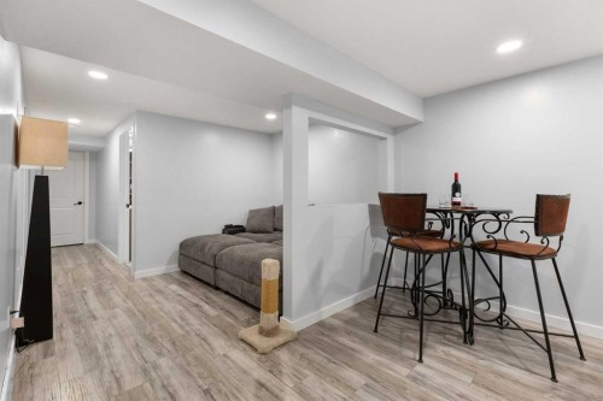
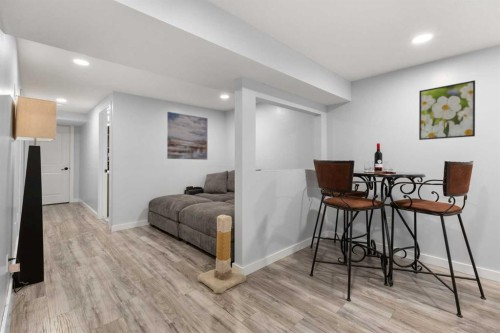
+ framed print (445, 112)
+ wall art (188, 137)
